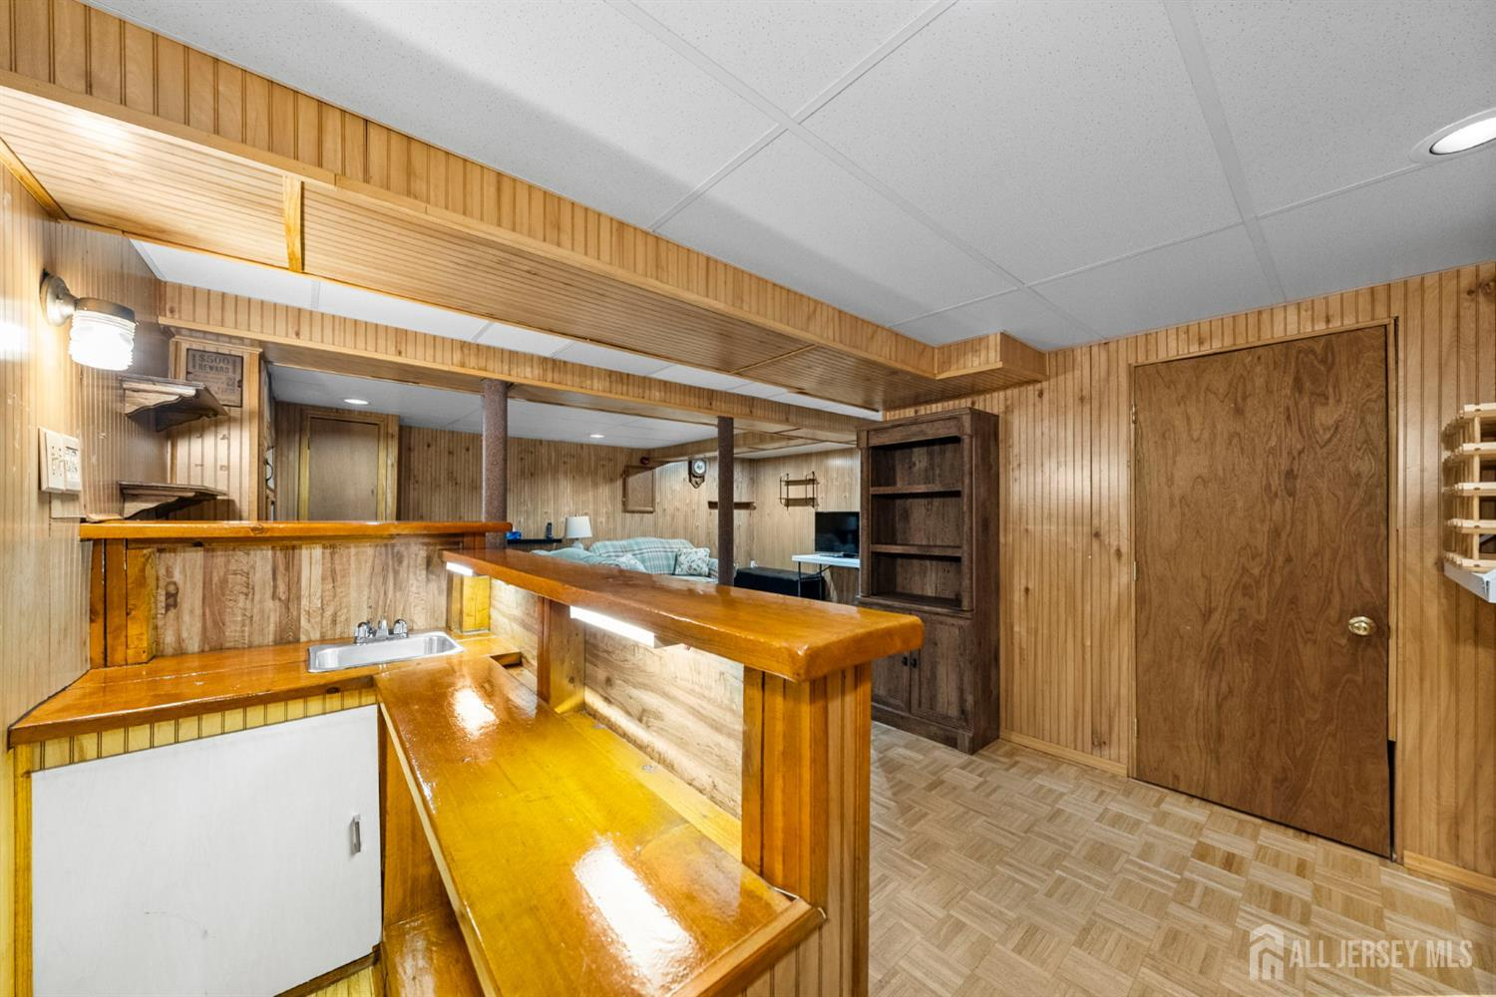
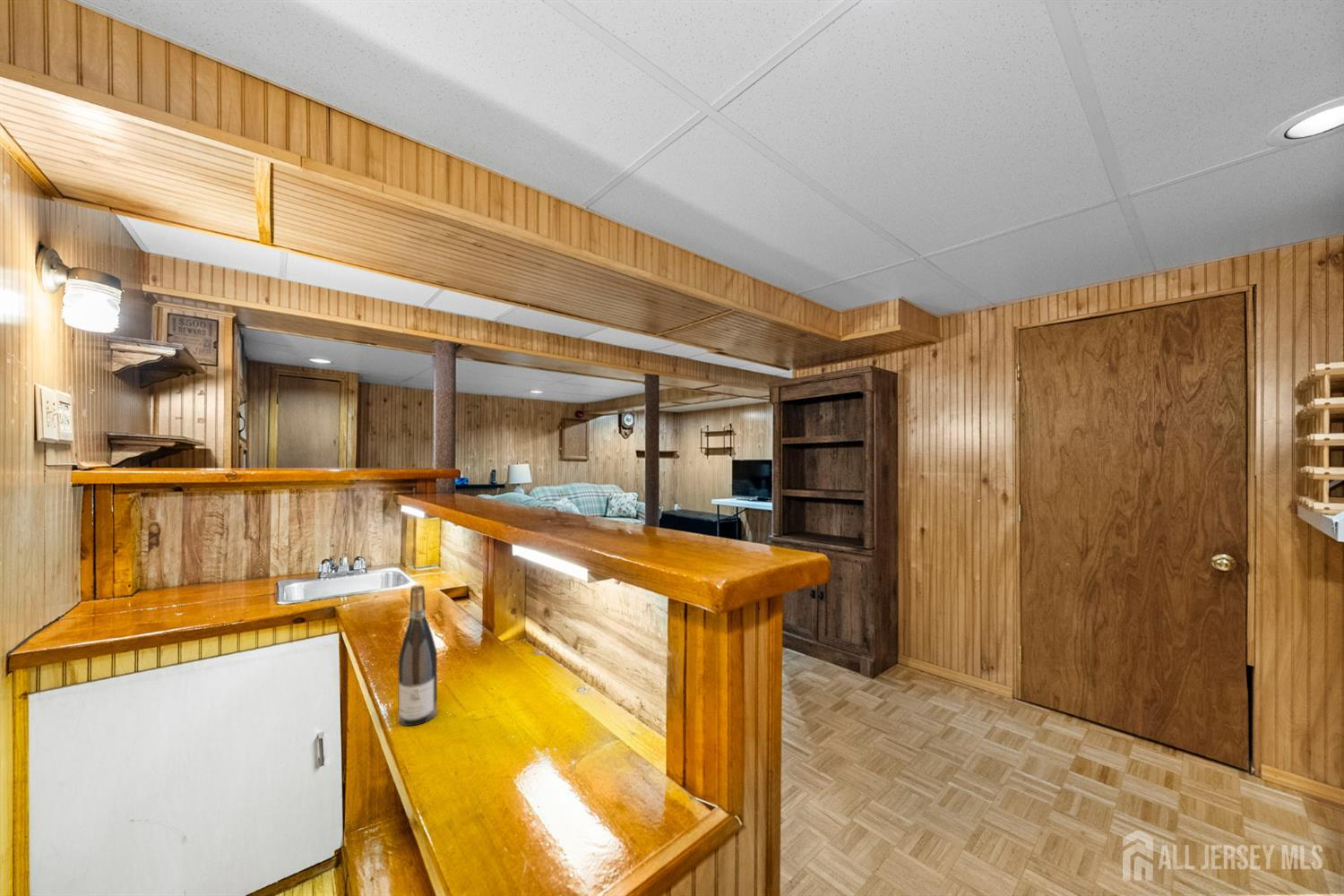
+ wine bottle (418, 651)
